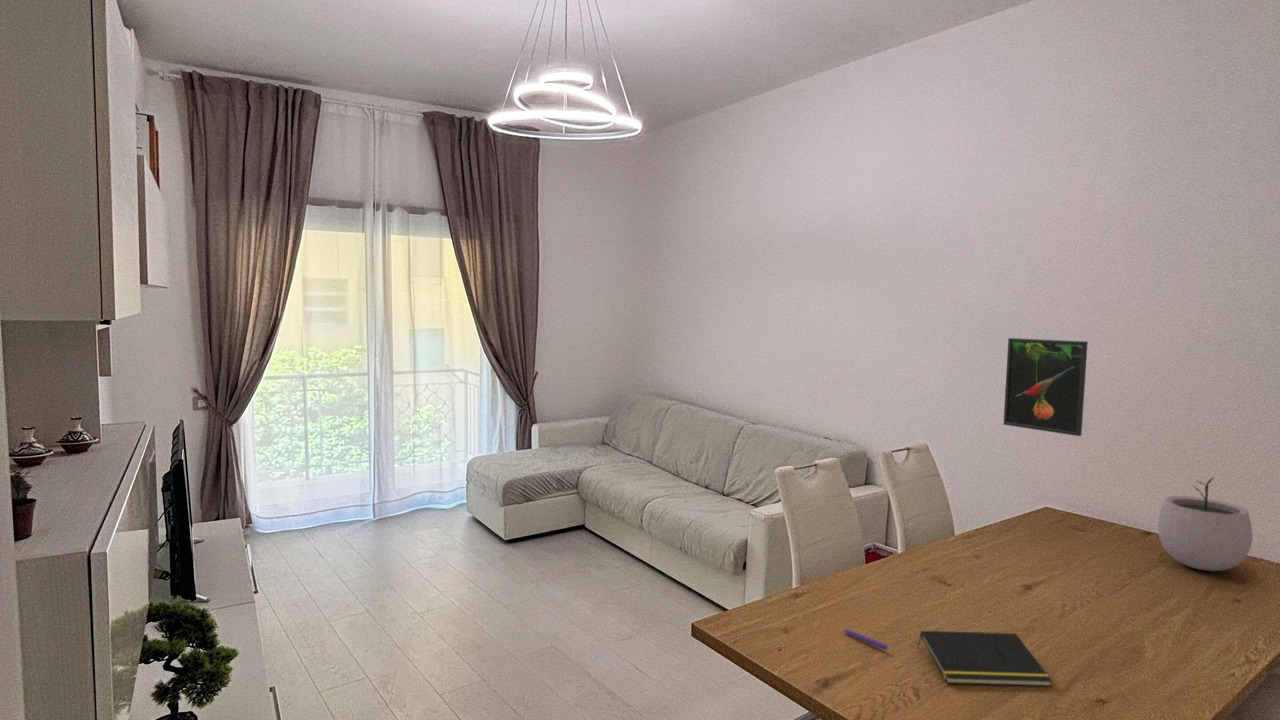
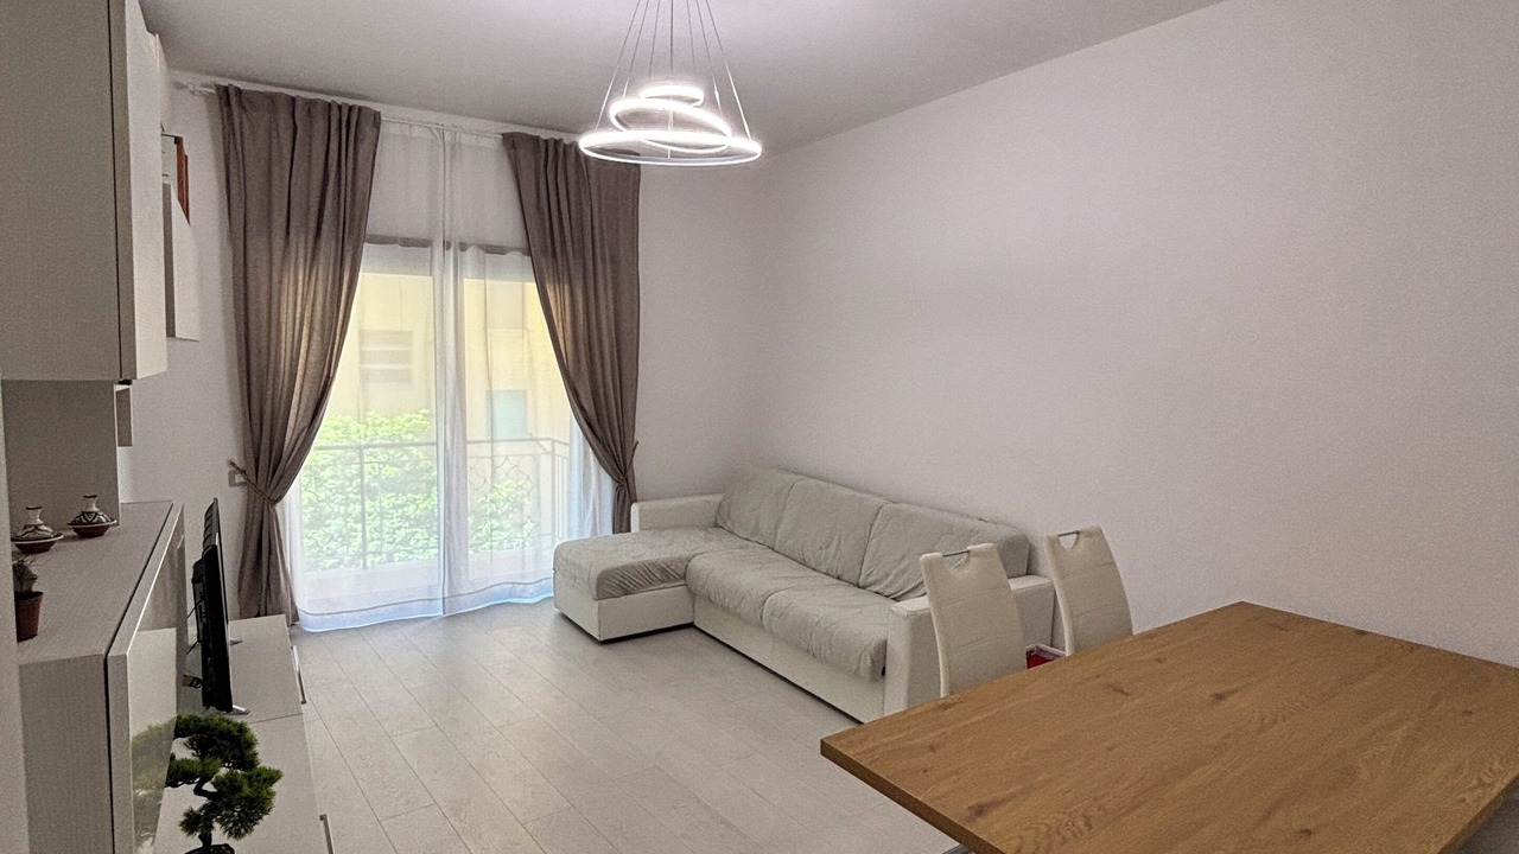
- plant pot (1204, 522)
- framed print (1043, 385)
- pen (864, 638)
- notepad (983, 657)
